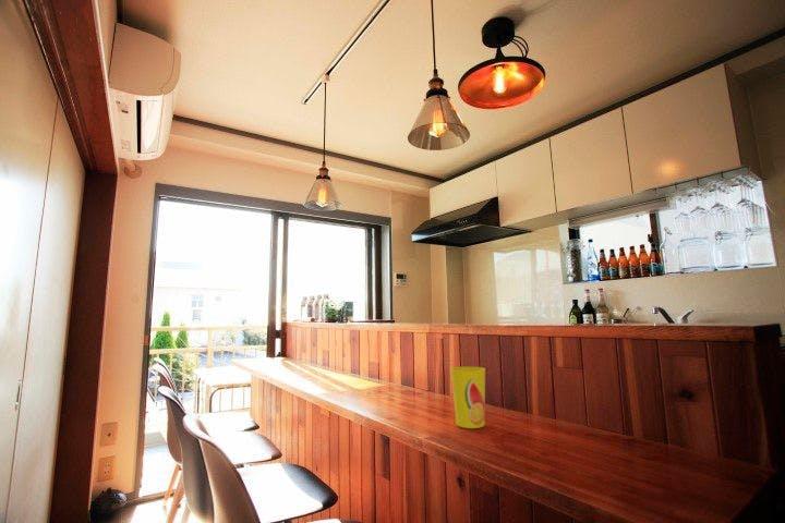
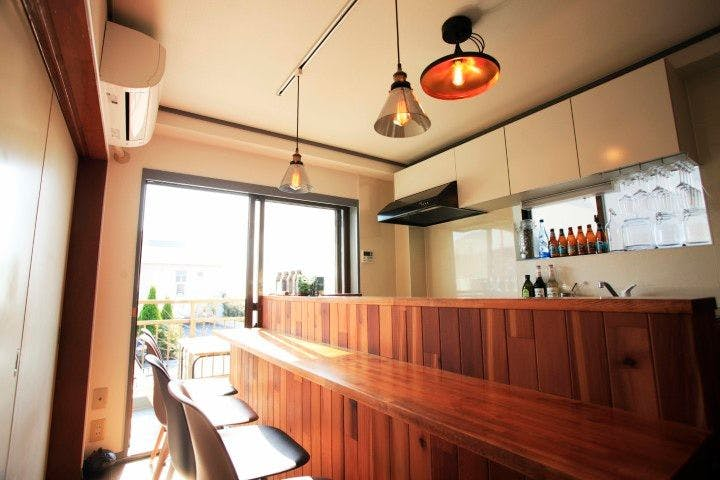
- cup (469, 396)
